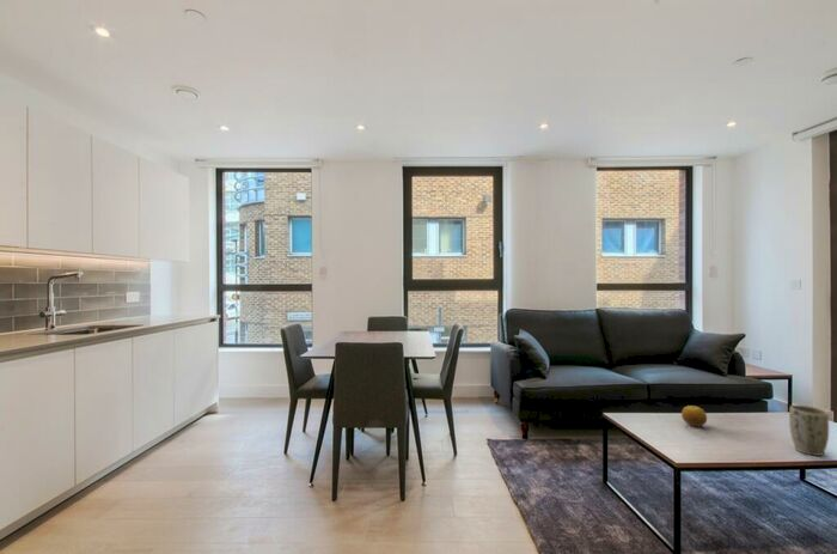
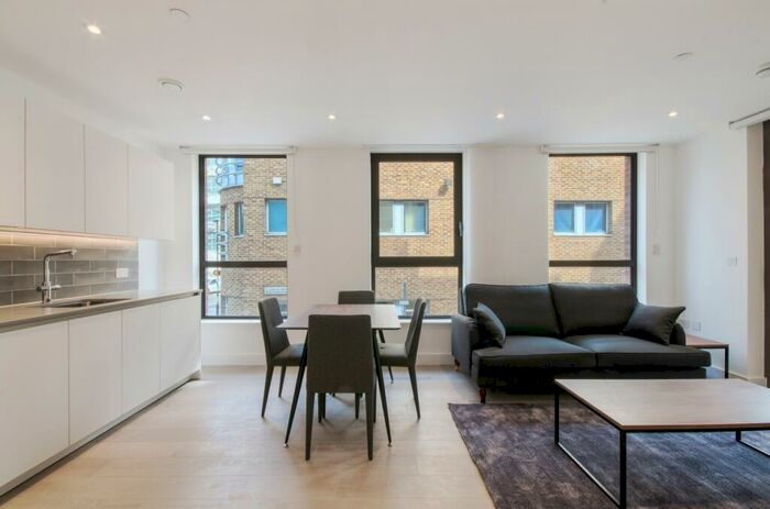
- plant pot (808, 430)
- fruit (694, 415)
